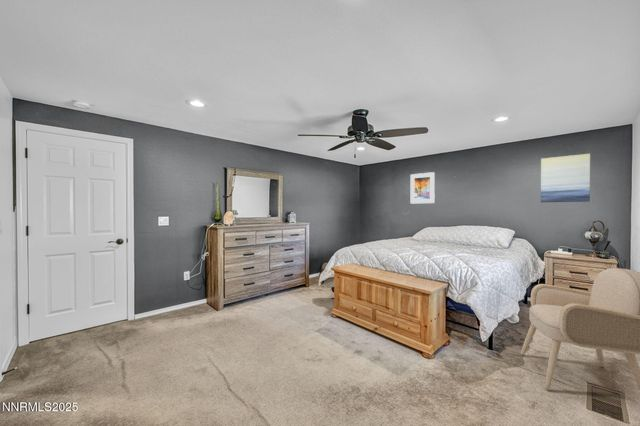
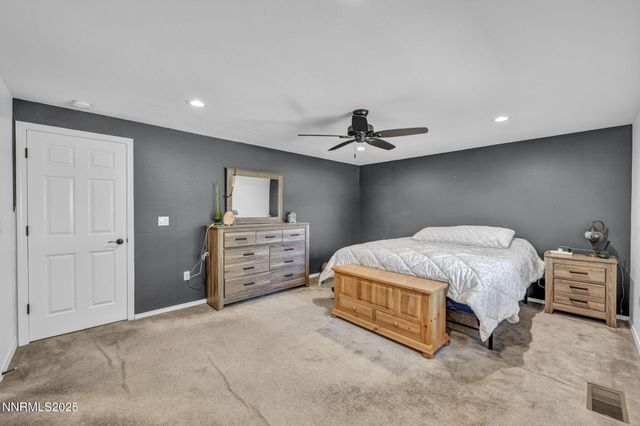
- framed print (422, 188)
- armchair (580, 322)
- wall art (564, 179)
